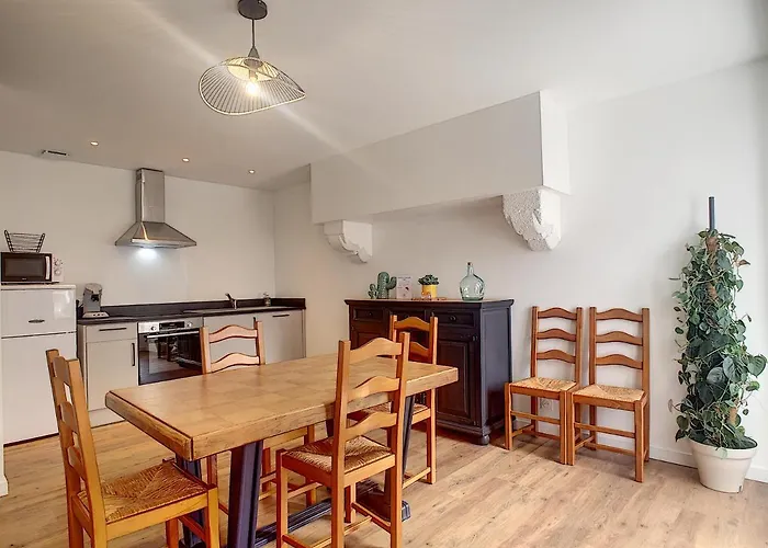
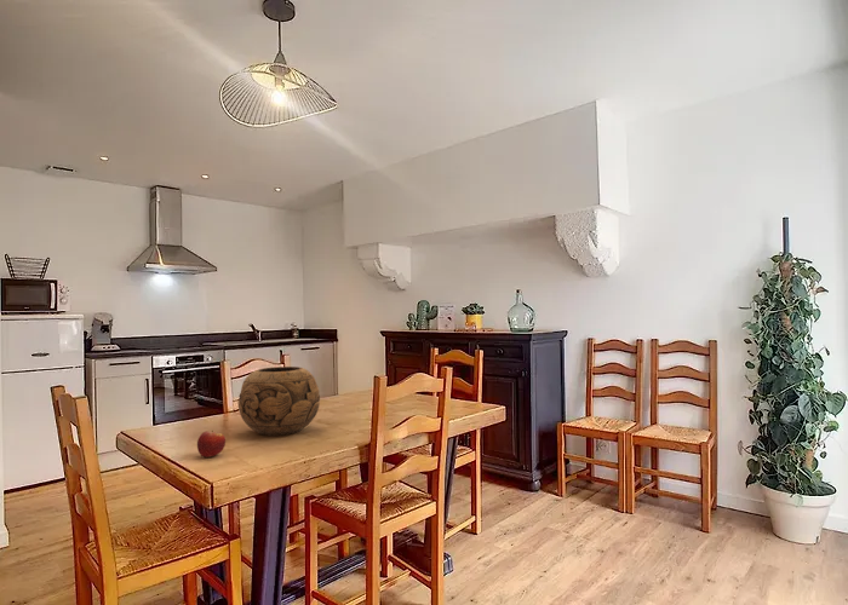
+ fruit (211, 443)
+ decorative bowl (280, 399)
